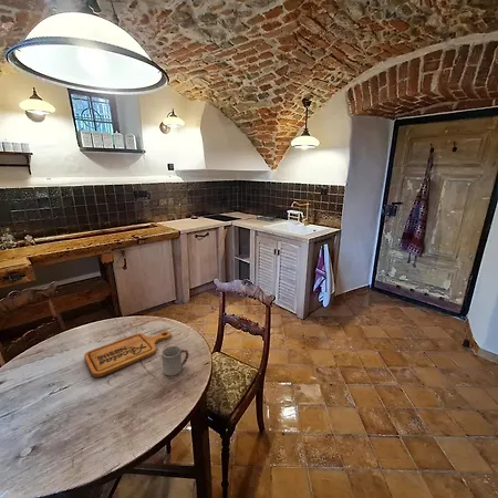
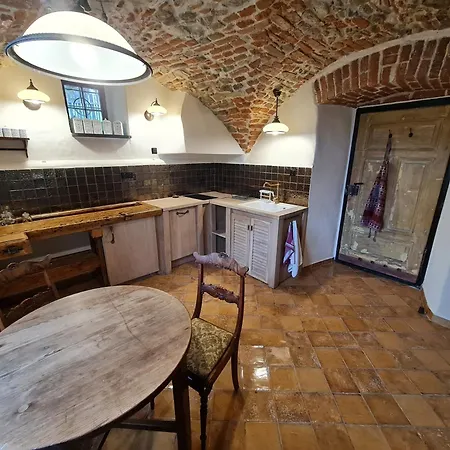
- cutting board (133, 347)
- cup (175, 359)
